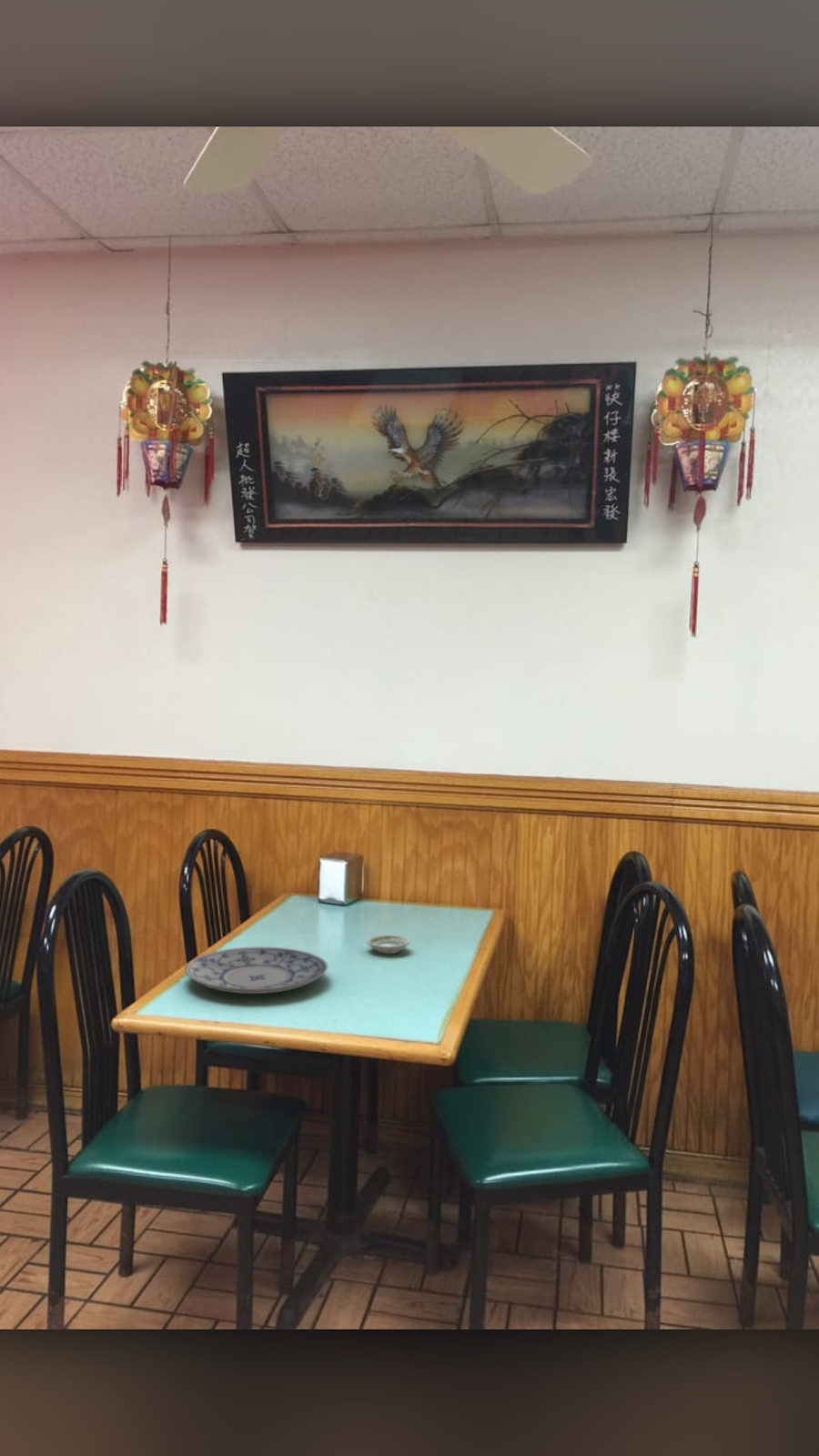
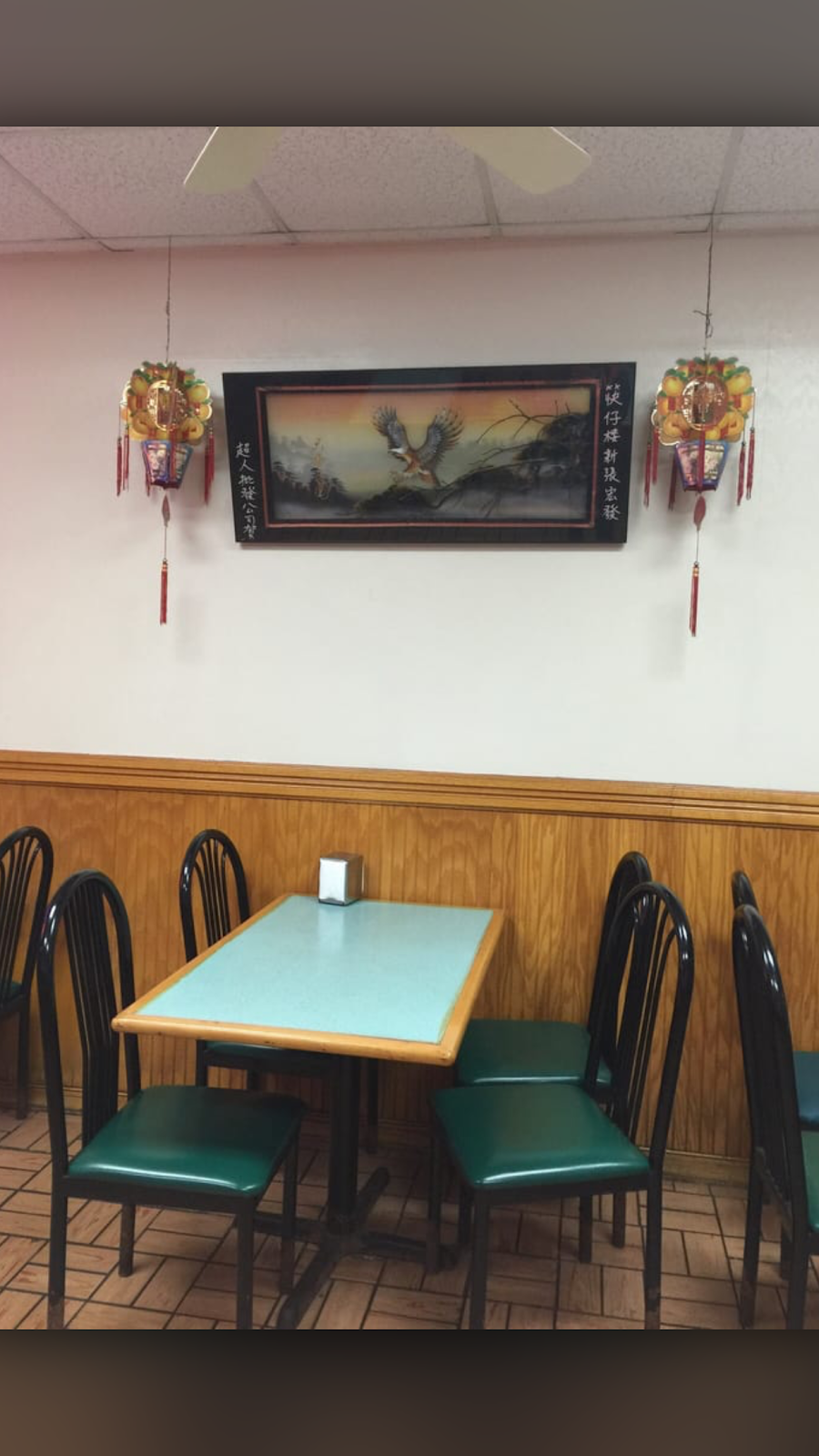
- saucer (388, 945)
- plate (257, 973)
